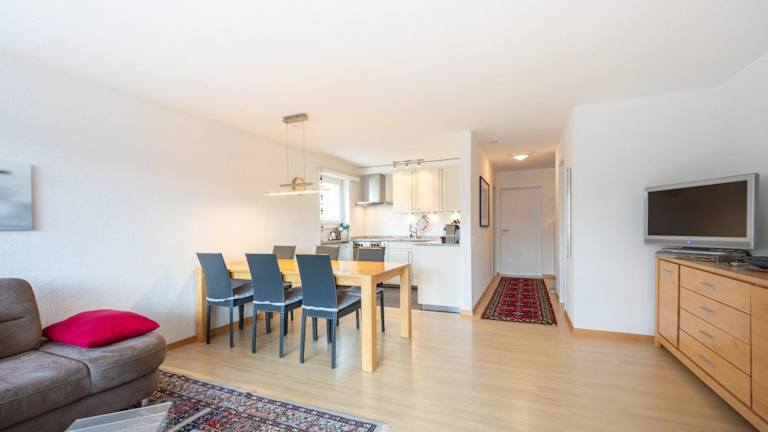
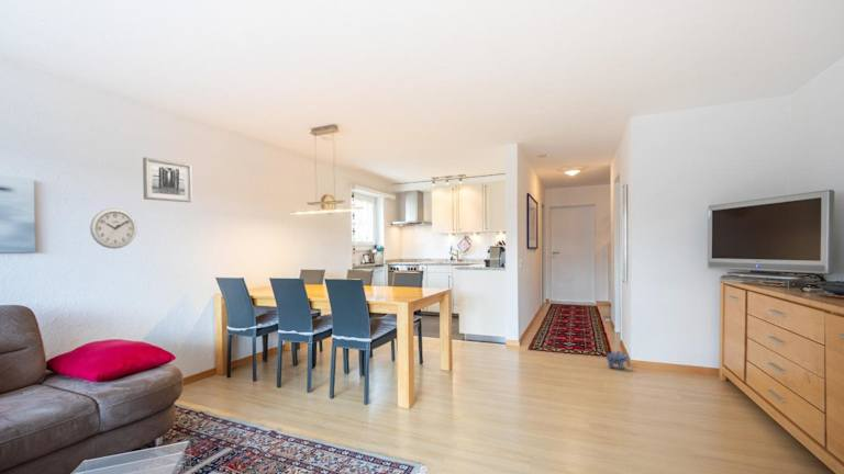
+ wall art (168, 181)
+ wall clock (114, 228)
+ plush toy (617, 359)
